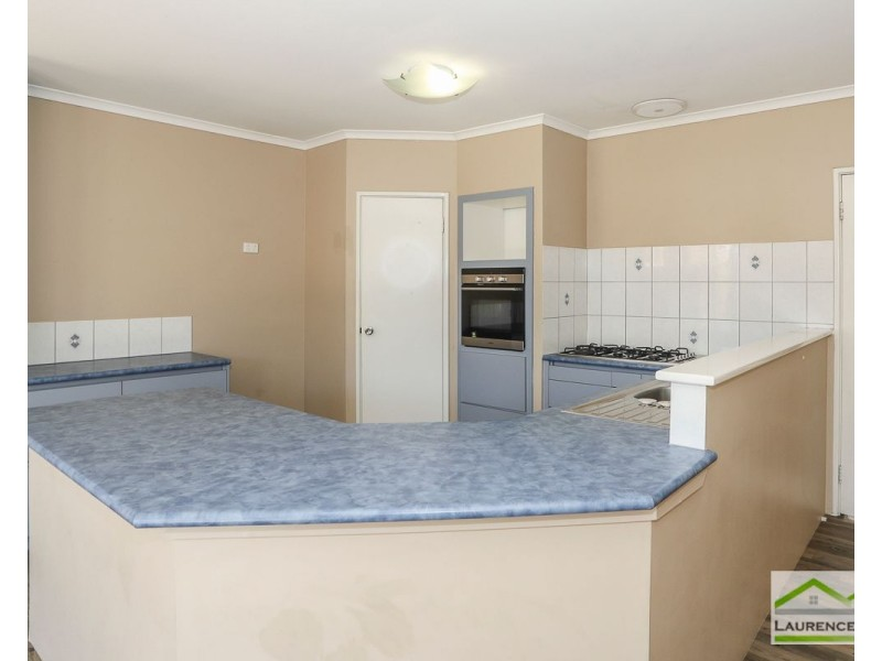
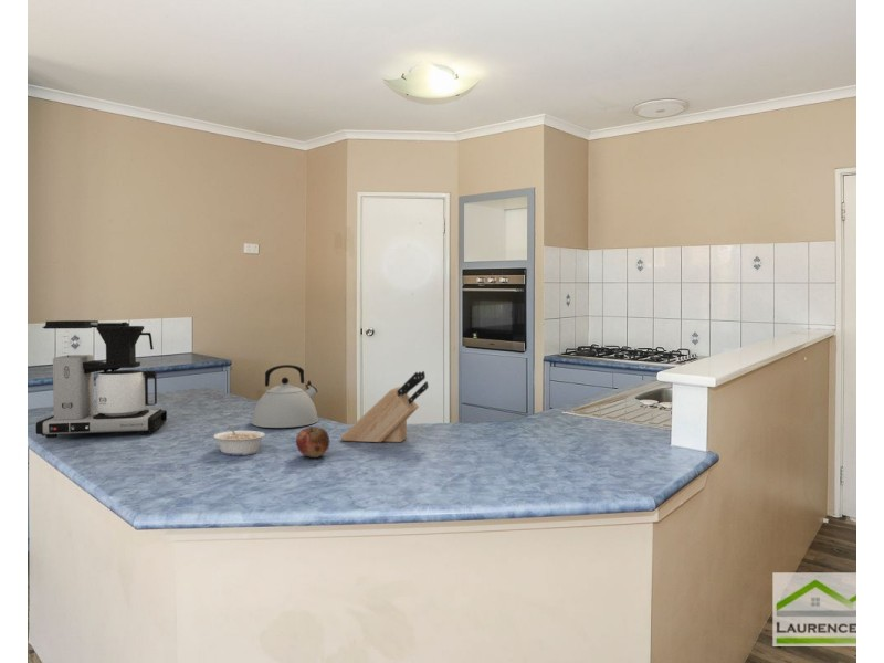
+ legume (238, 441)
+ fruit (313, 441)
+ kettle (286, 393)
+ coffee maker (104, 376)
+ knife block (386, 404)
